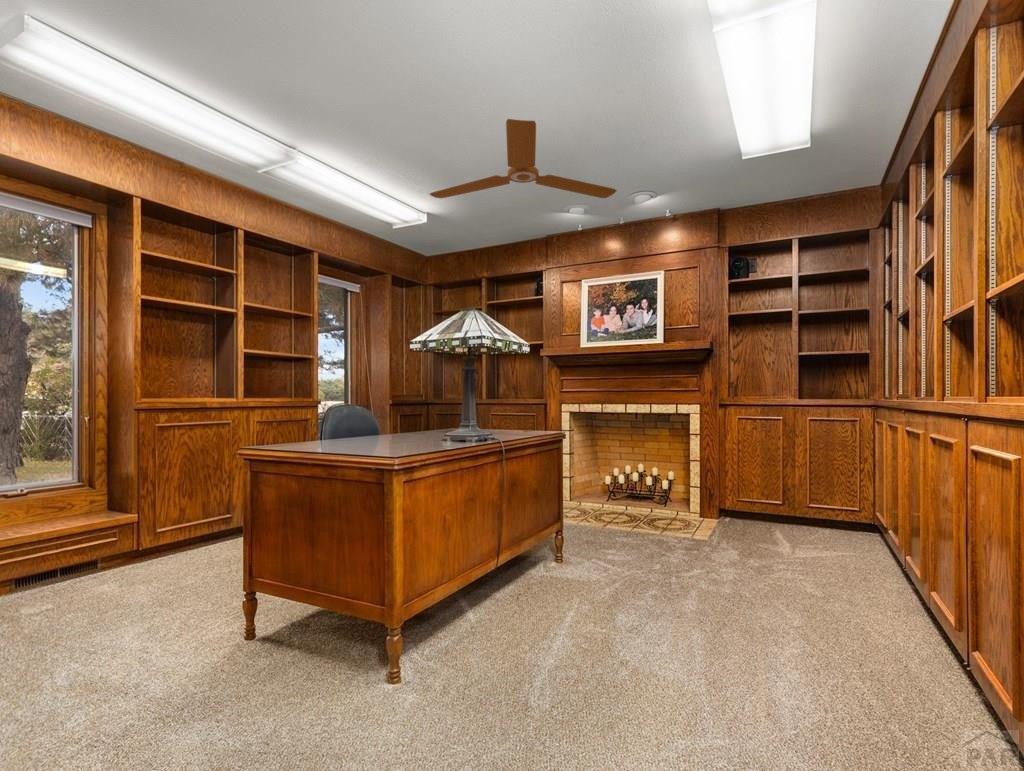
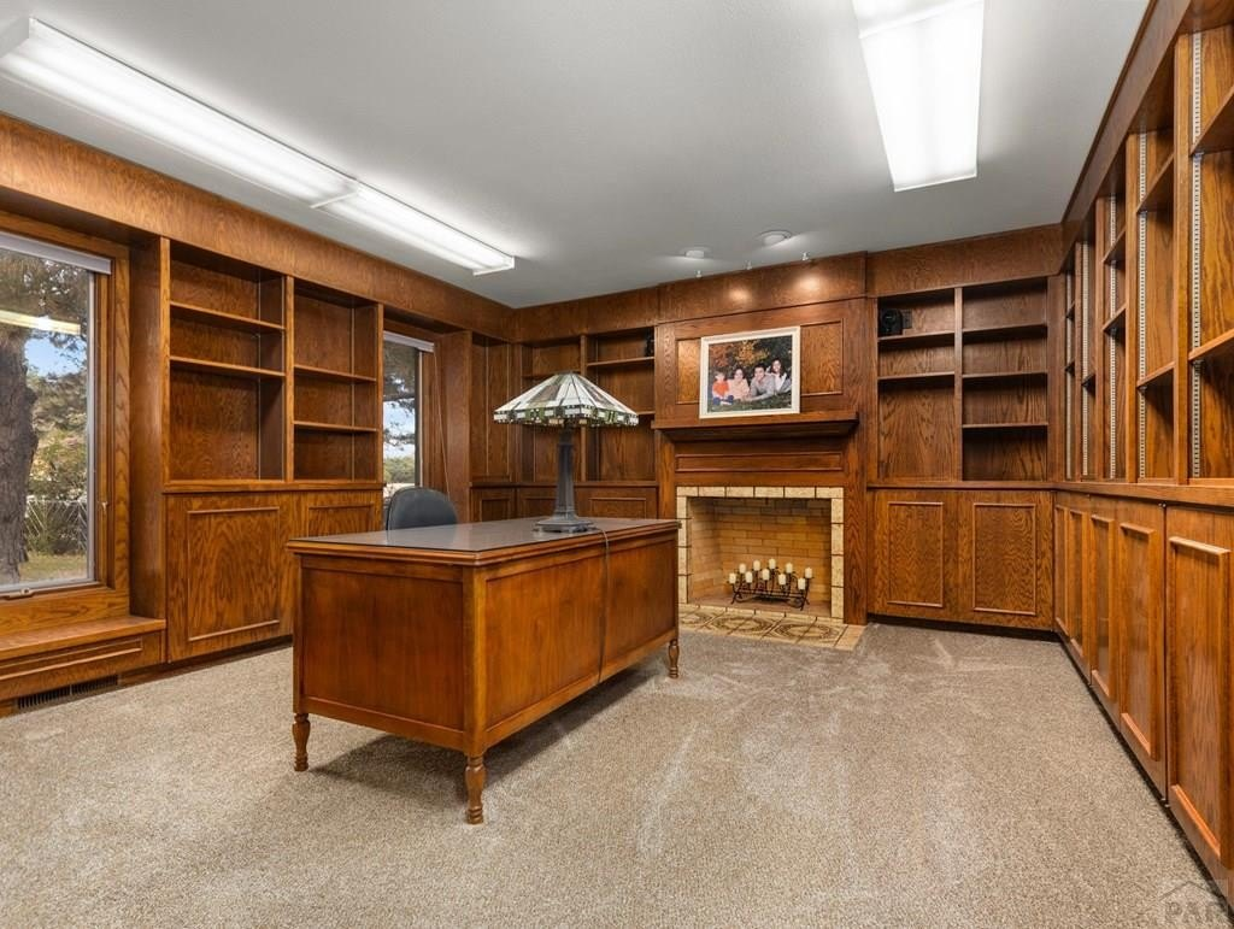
- ceiling fan (522, 141)
